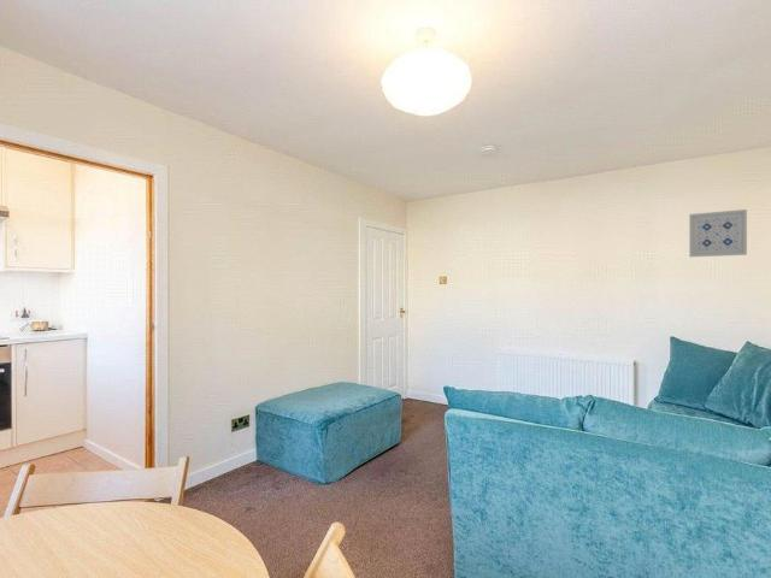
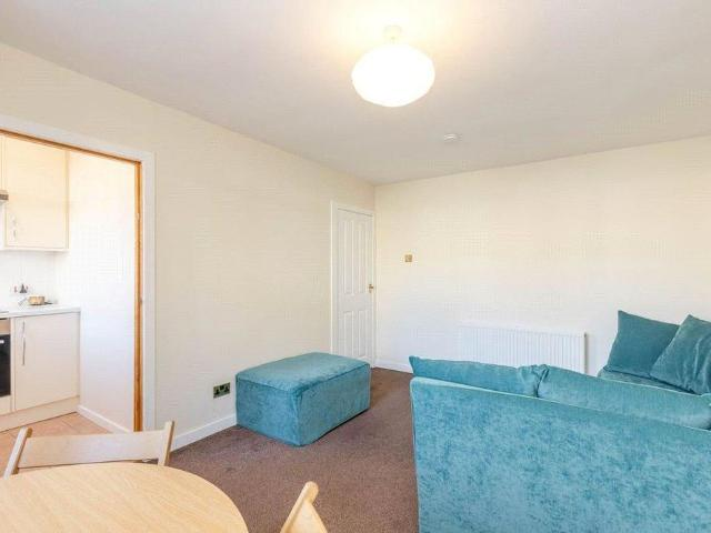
- wall art (717, 234)
